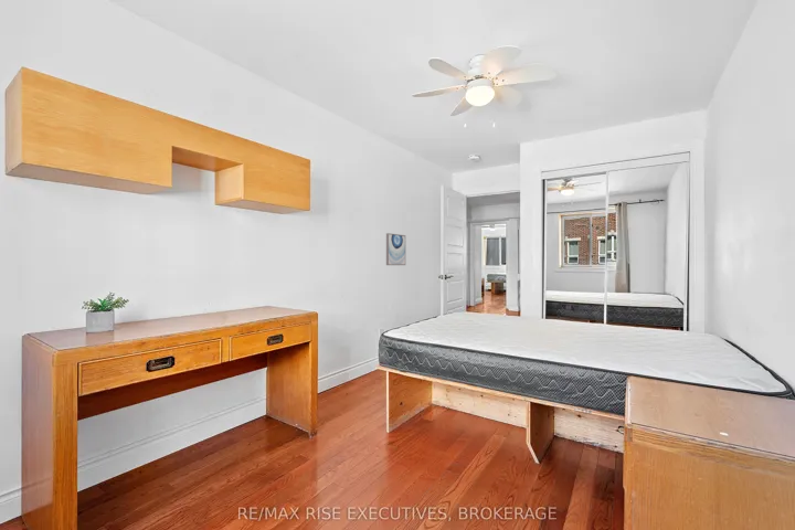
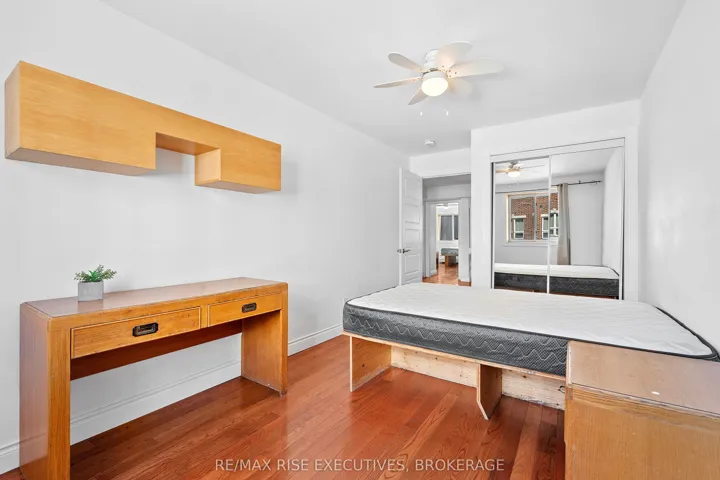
- wall art (395, 250)
